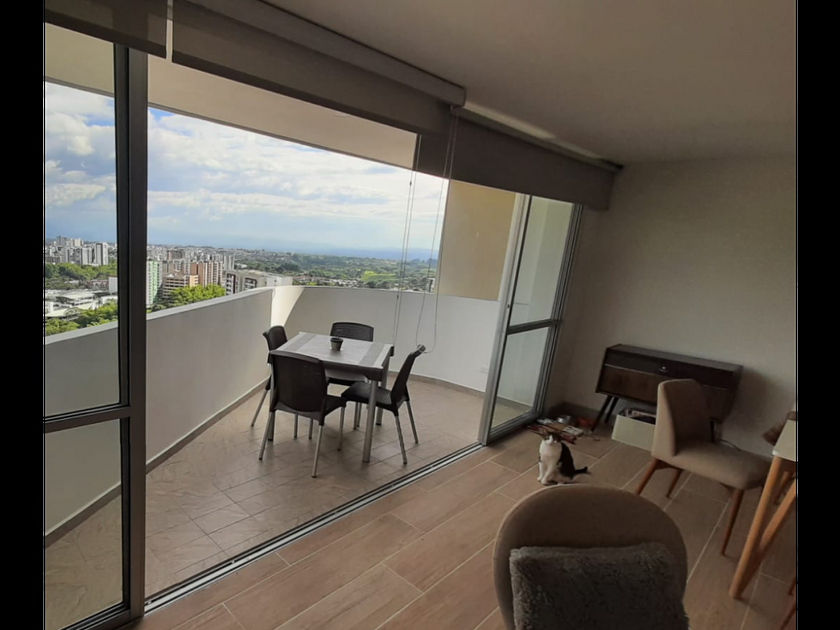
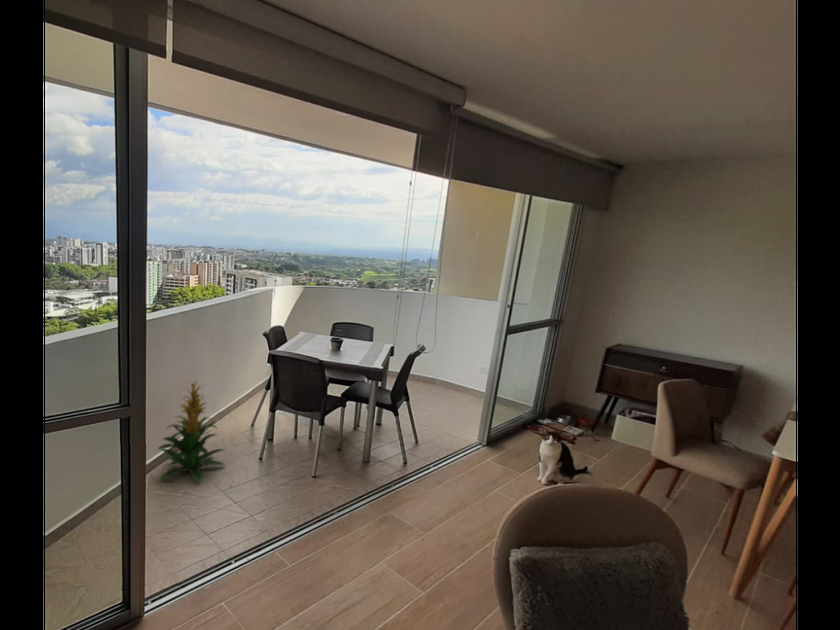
+ indoor plant (192, 425)
